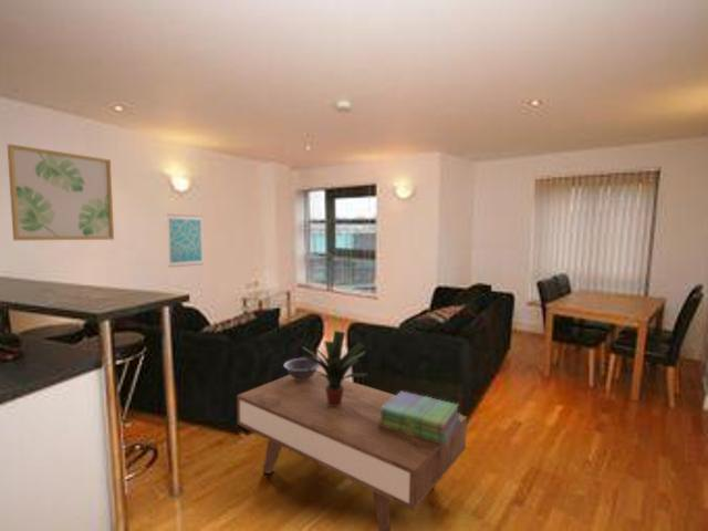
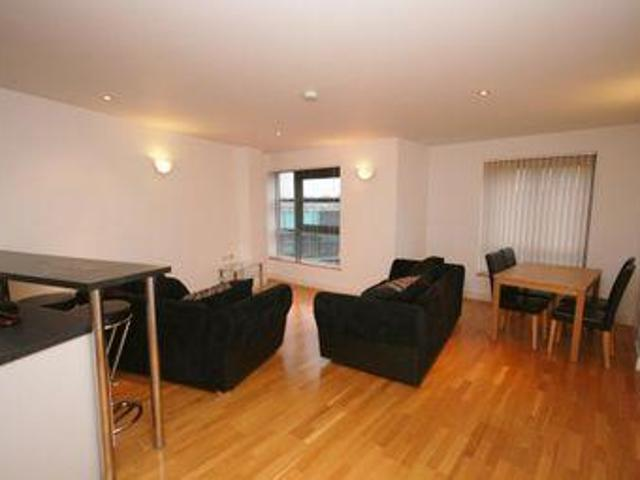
- coffee table (346, 441)
- wall art (65, 196)
- potted plant (330, 366)
- stack of books (419, 415)
- wall art (186, 240)
- decorative bowl (302, 371)
